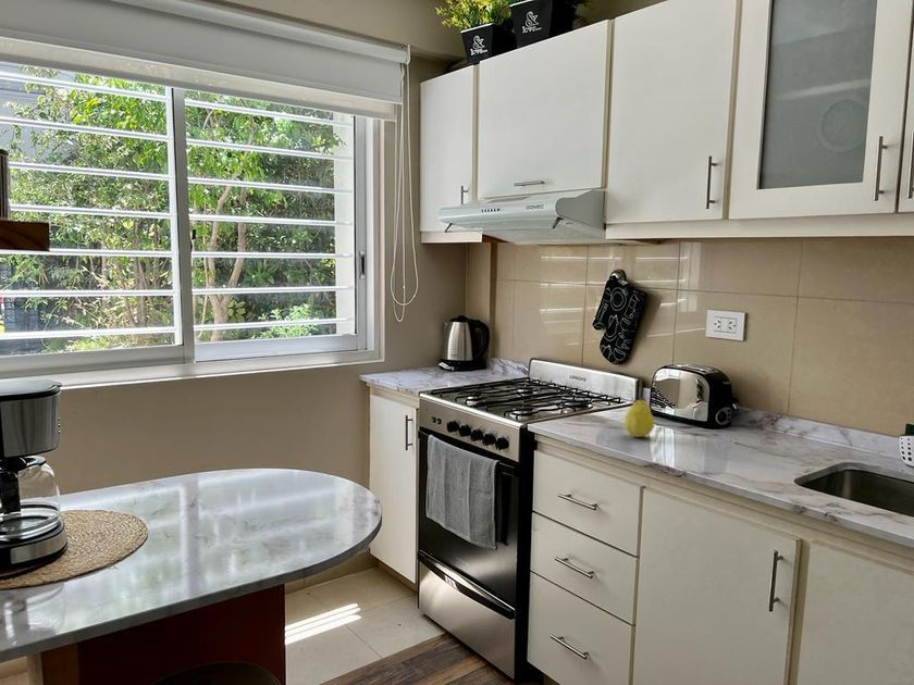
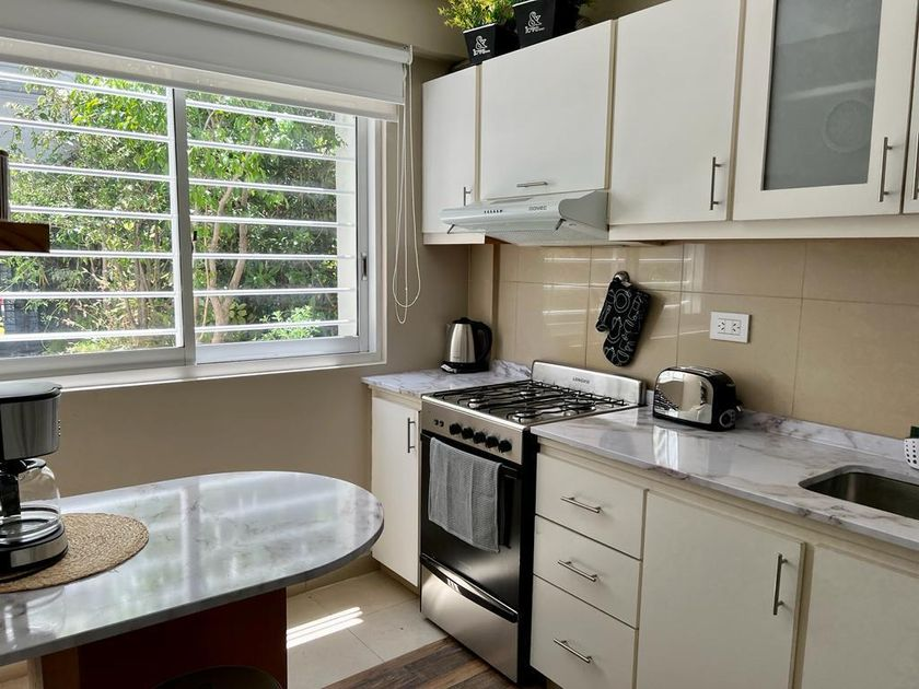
- fruit (640, 416)
